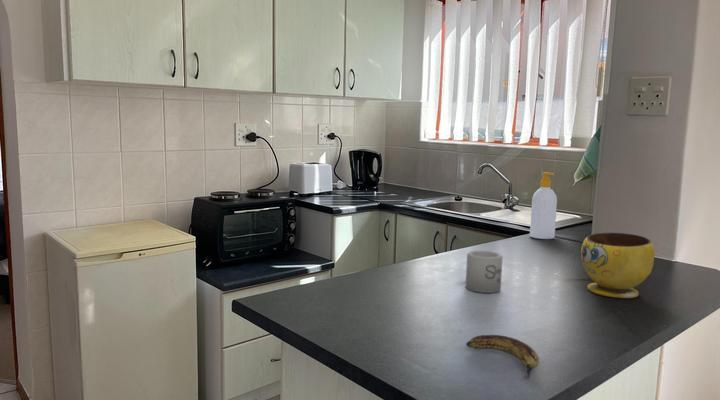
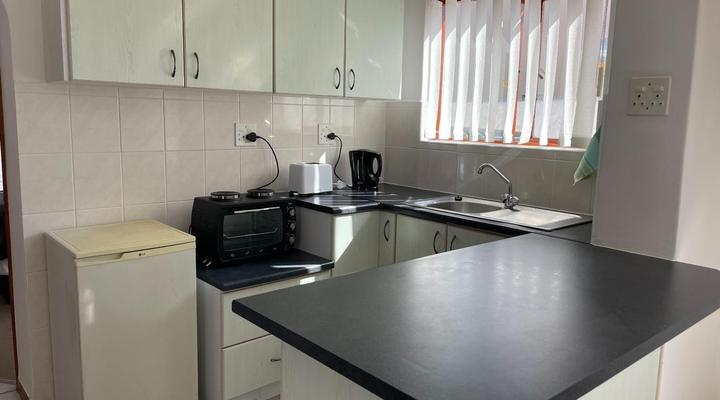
- banana (504, 350)
- bowl (615, 264)
- soap bottle (544, 205)
- mug (487, 269)
